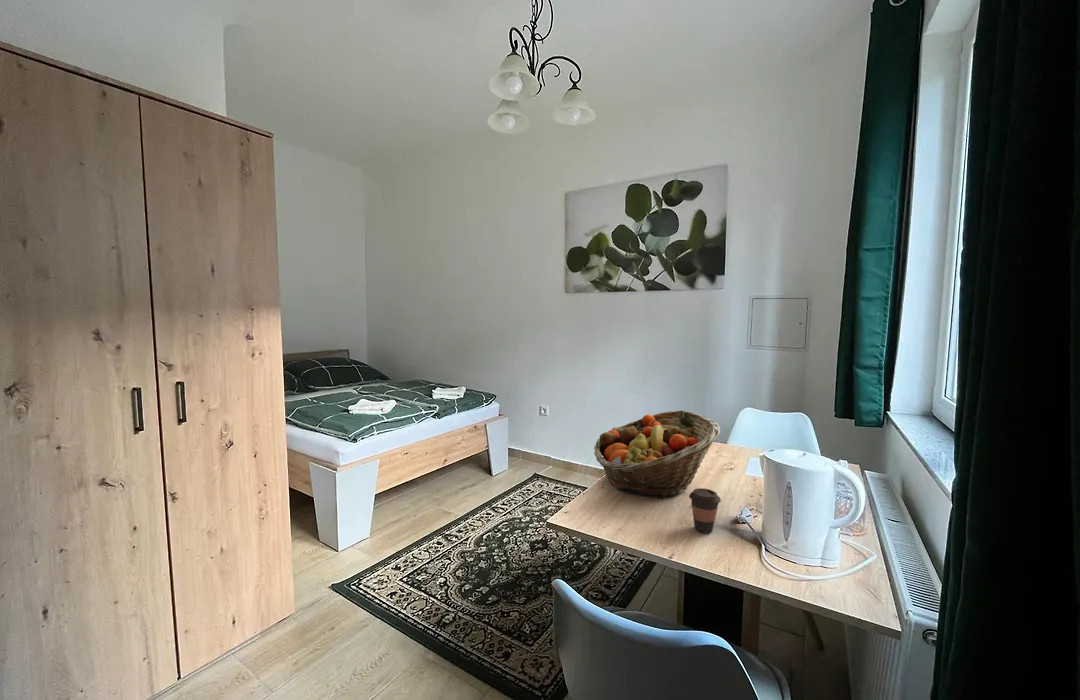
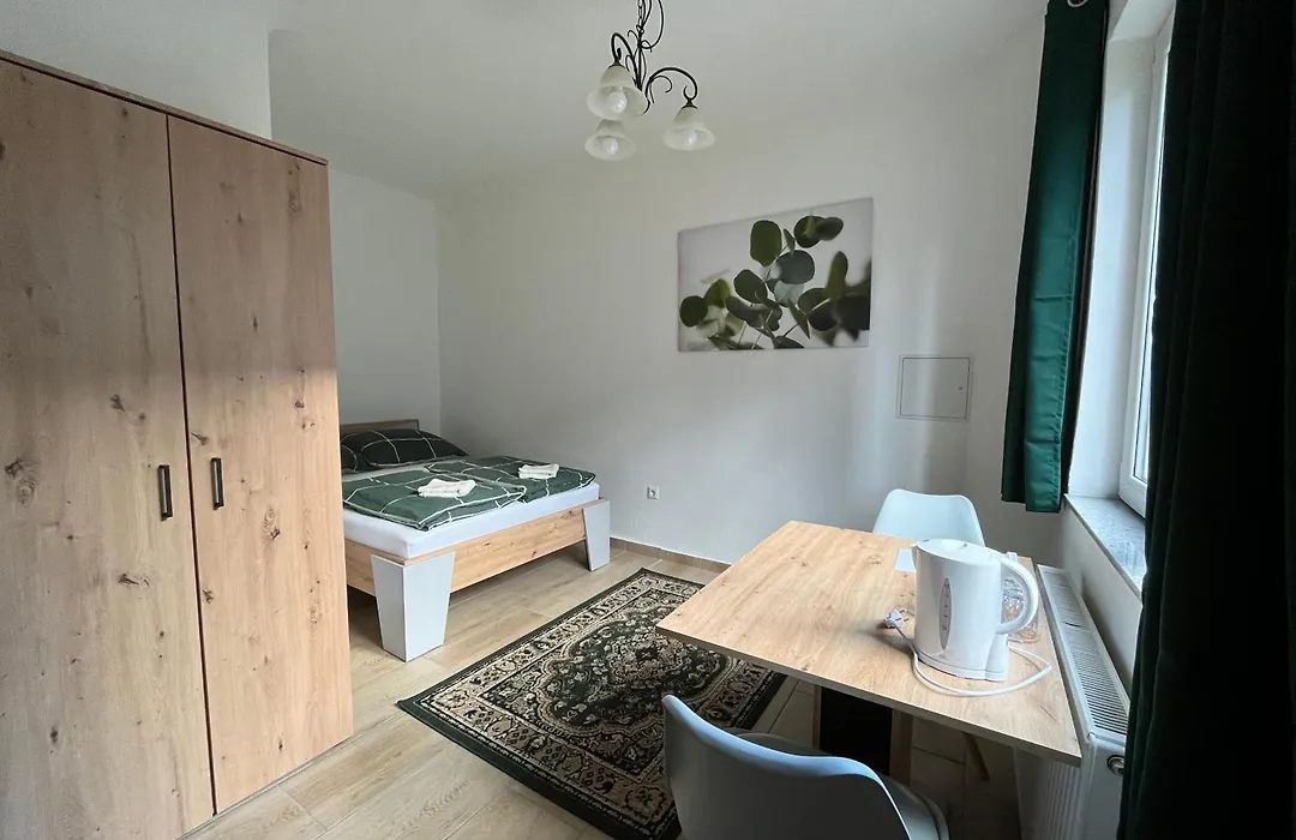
- coffee cup (704, 511)
- fruit basket (653, 448)
